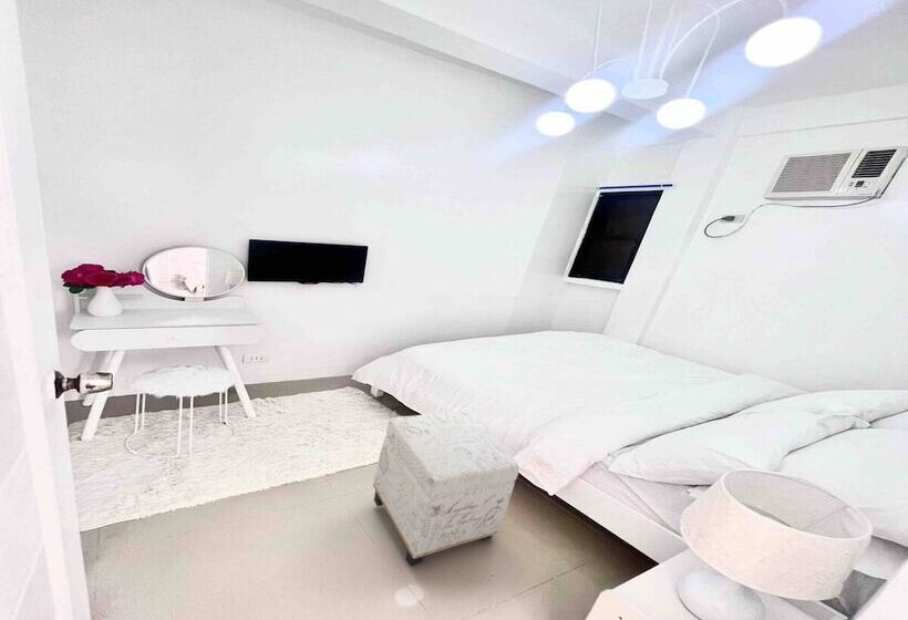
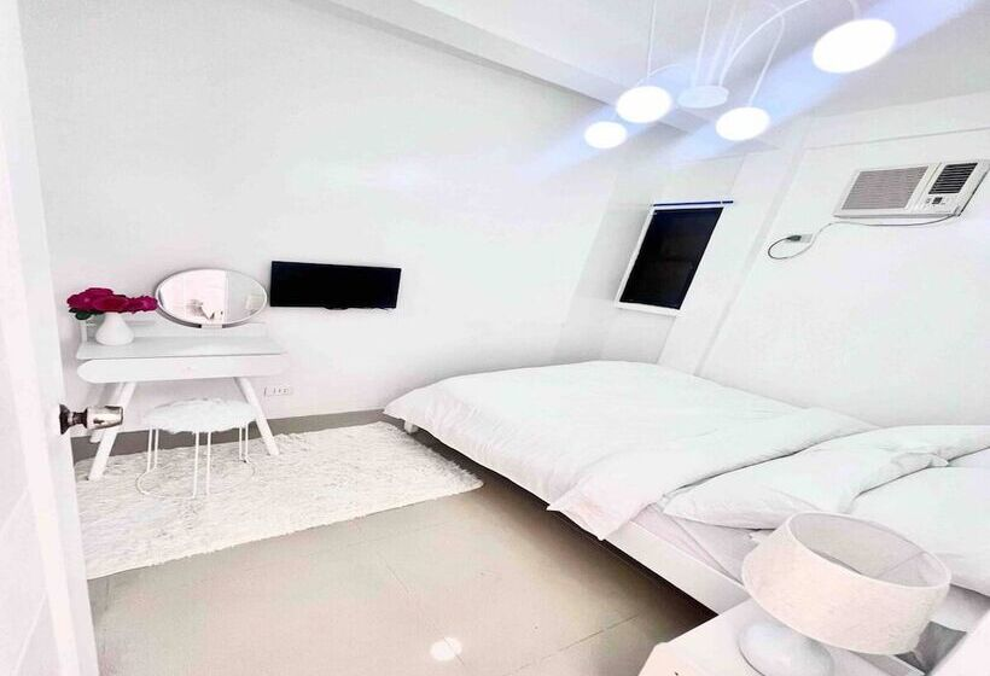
- ottoman (442, 479)
